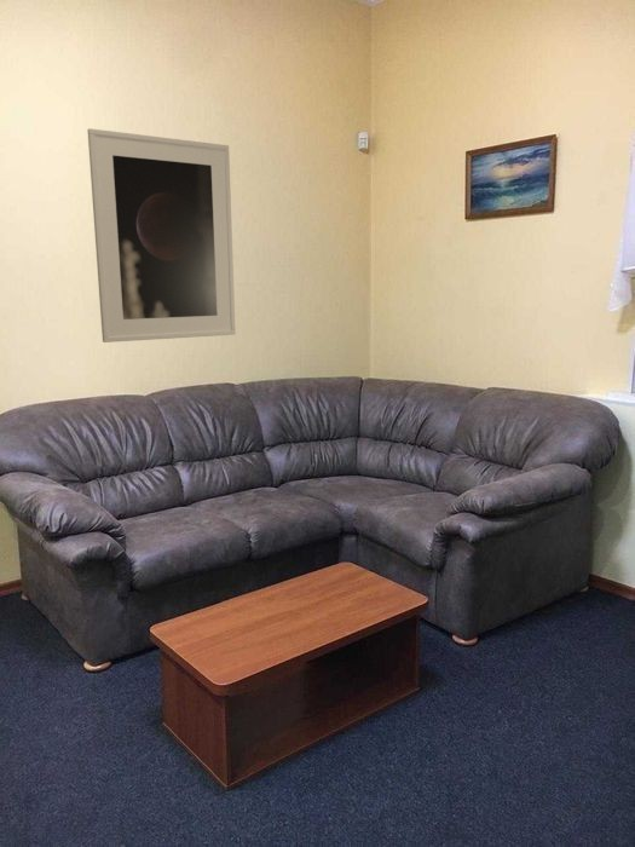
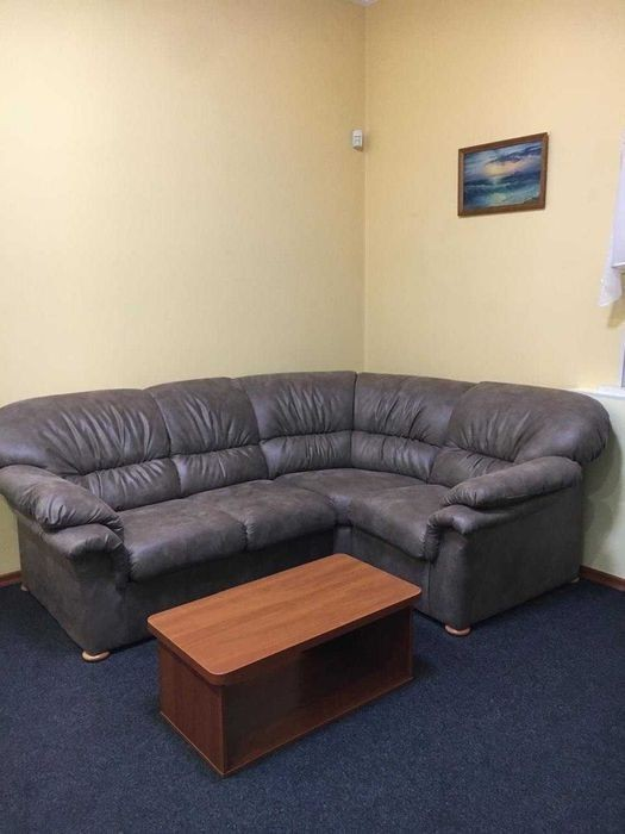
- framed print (167, 240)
